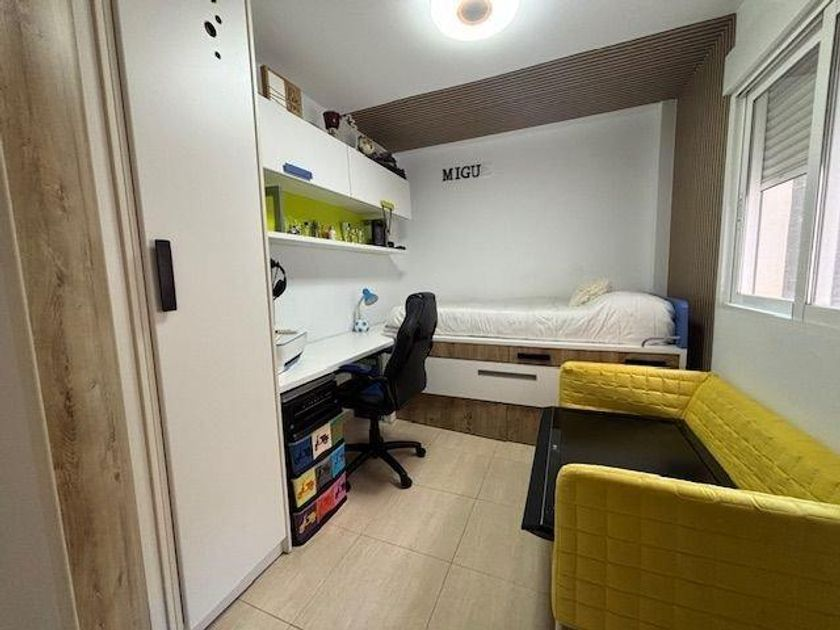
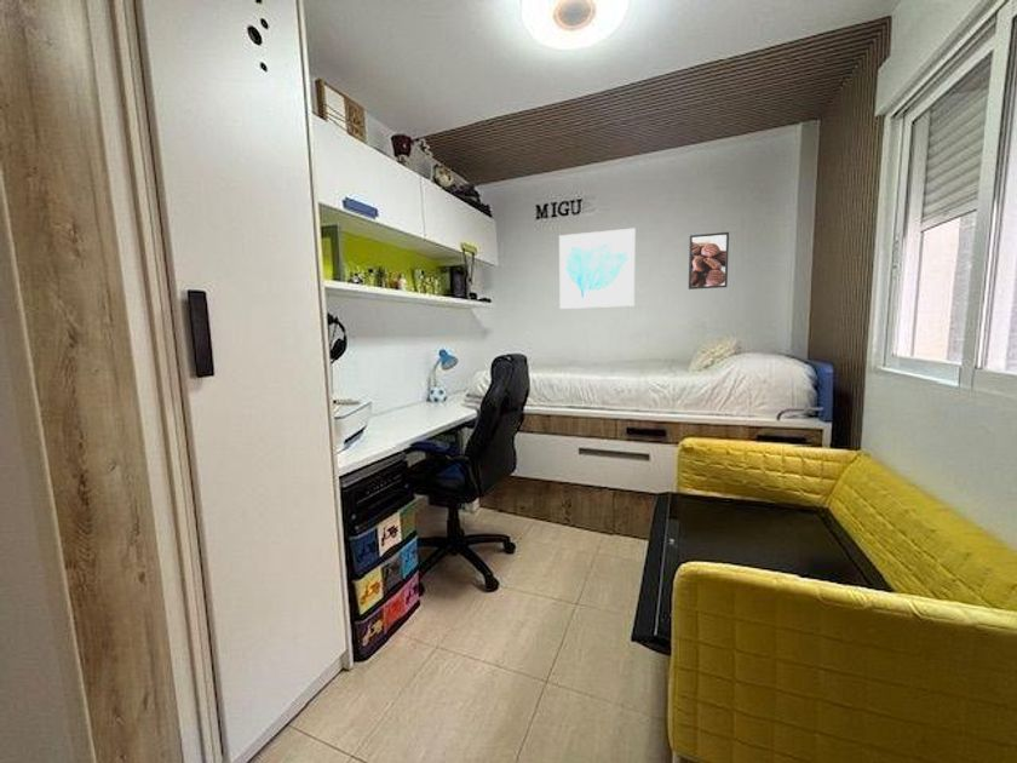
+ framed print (708, 260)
+ wall art (596, 270)
